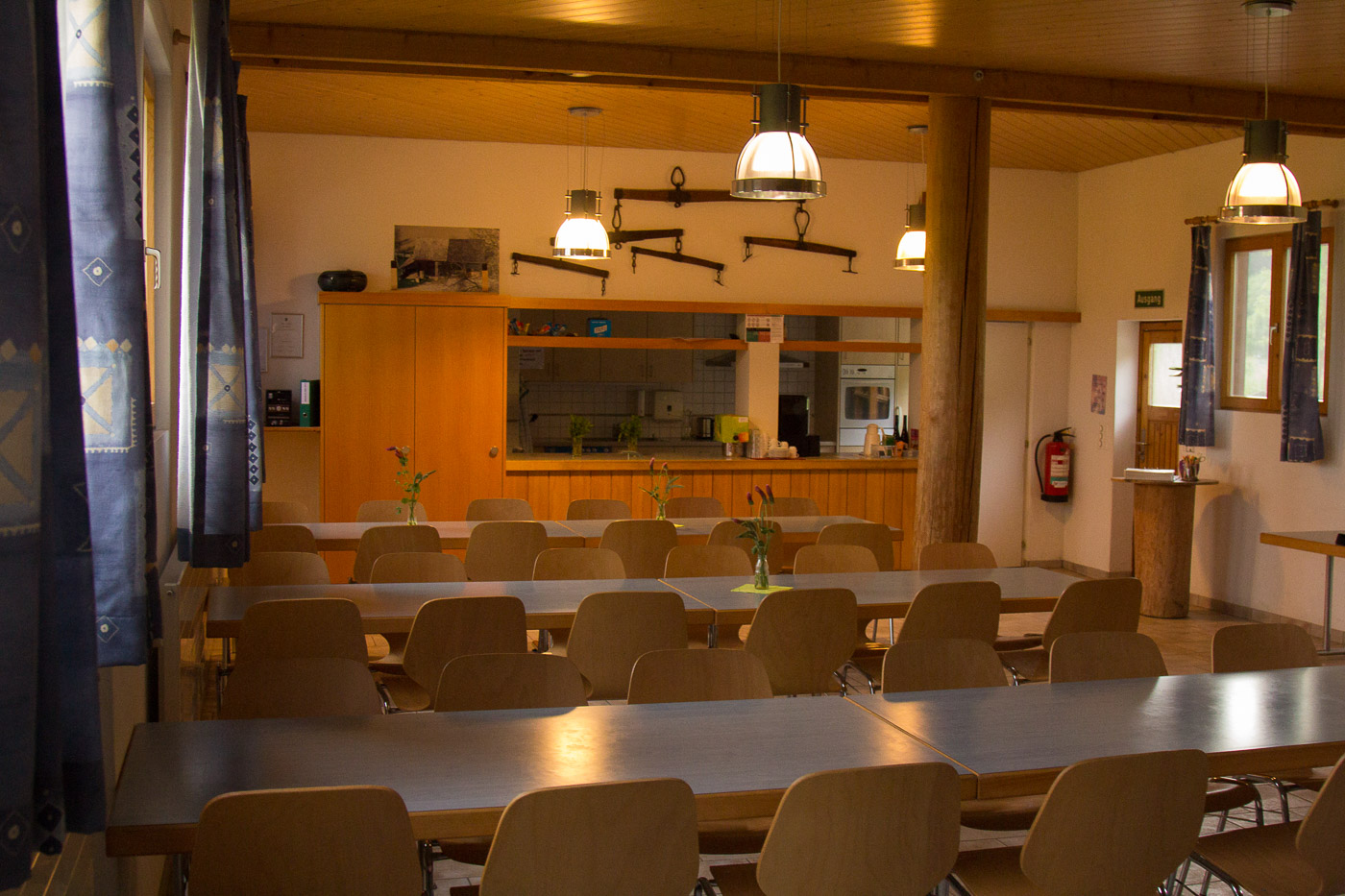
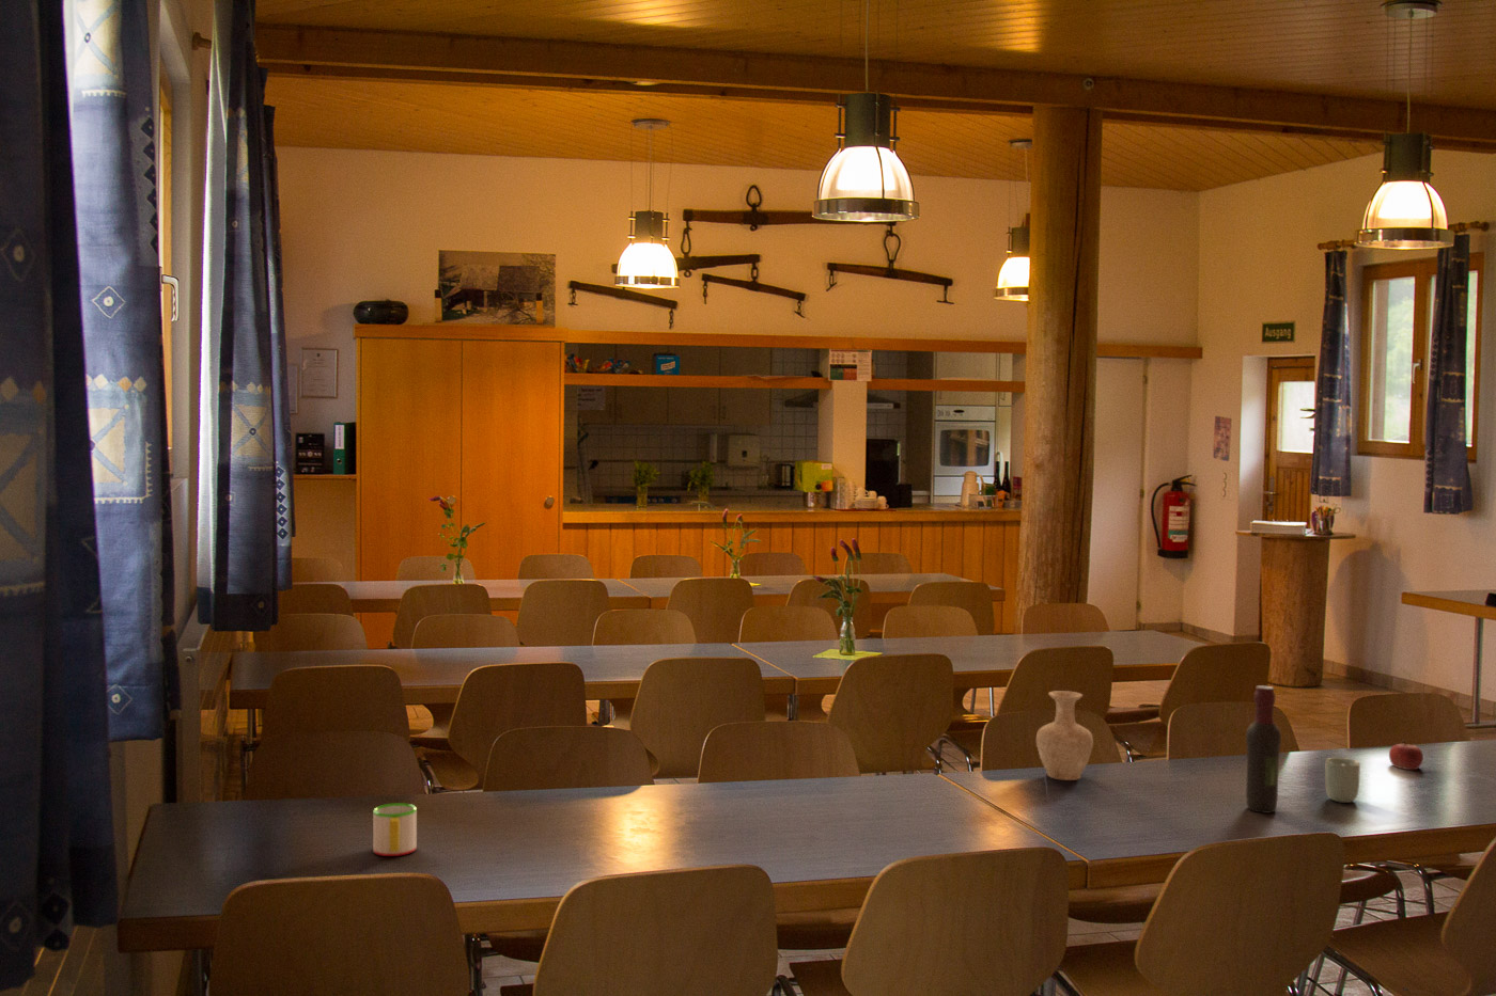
+ cup (1343, 780)
+ mug (395, 830)
+ fruit (1405, 754)
+ vase (1064, 736)
+ wine bottle (1264, 748)
